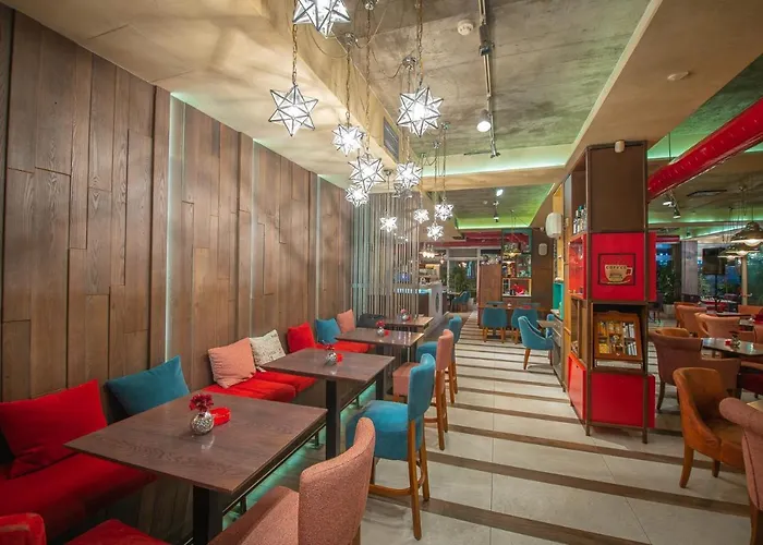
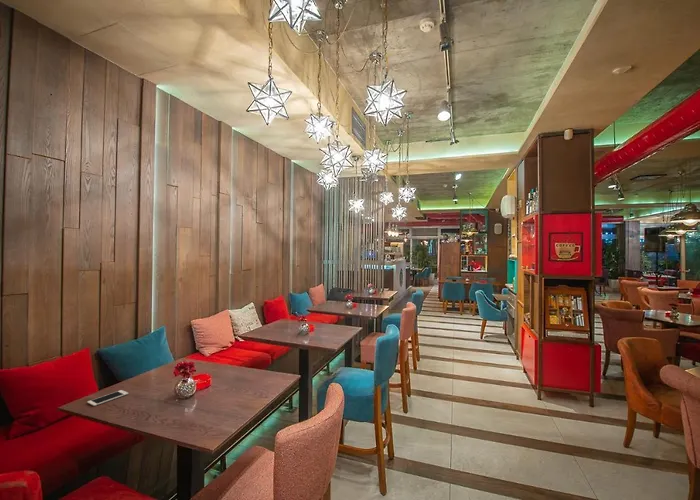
+ cell phone (108, 397)
